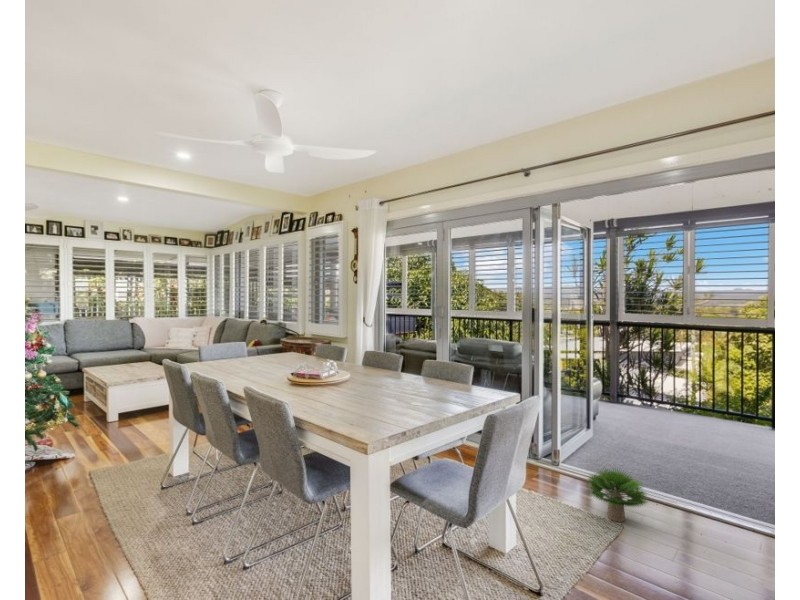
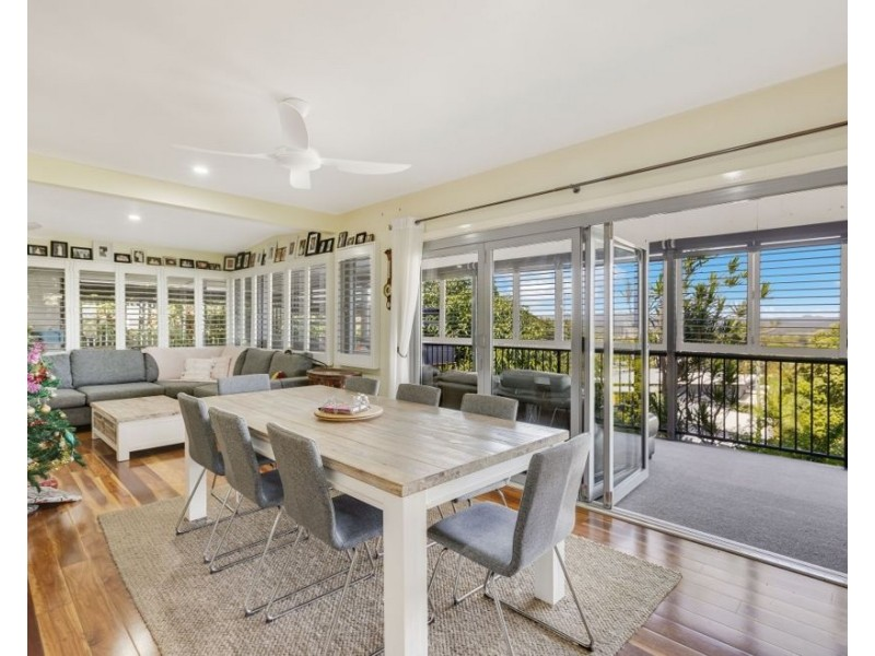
- potted plant (616, 493)
